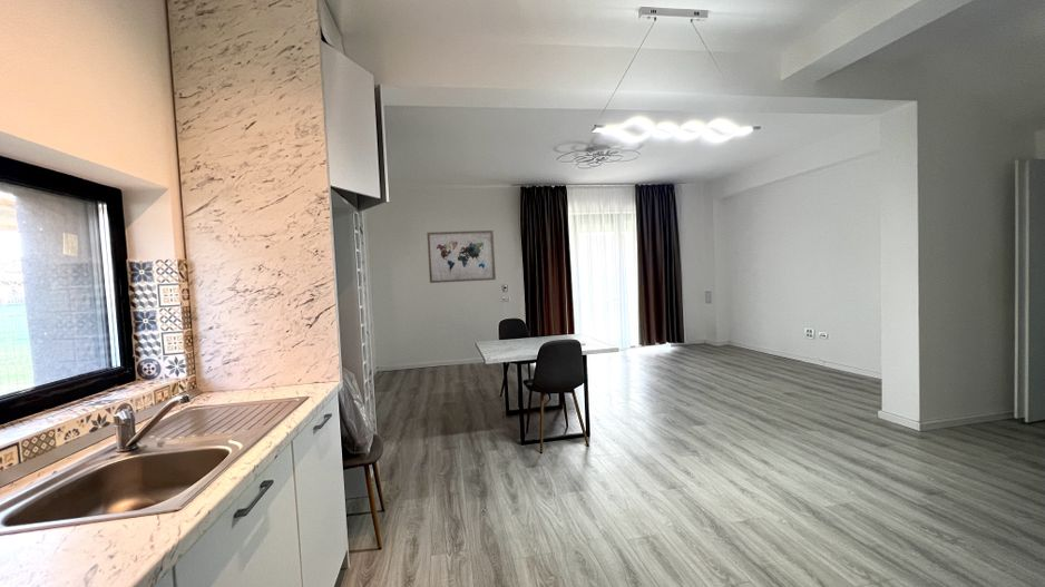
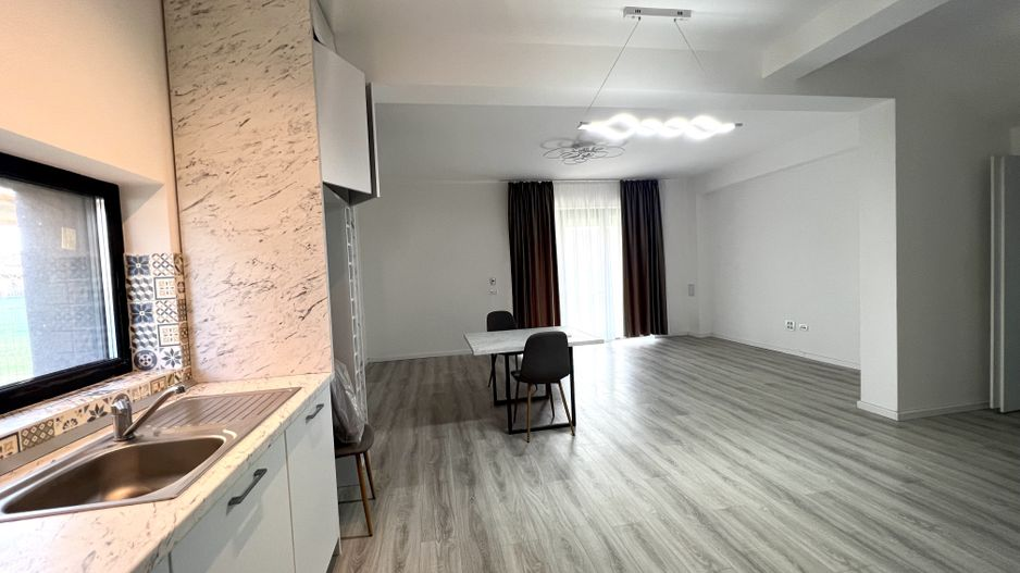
- wall art (461, 256)
